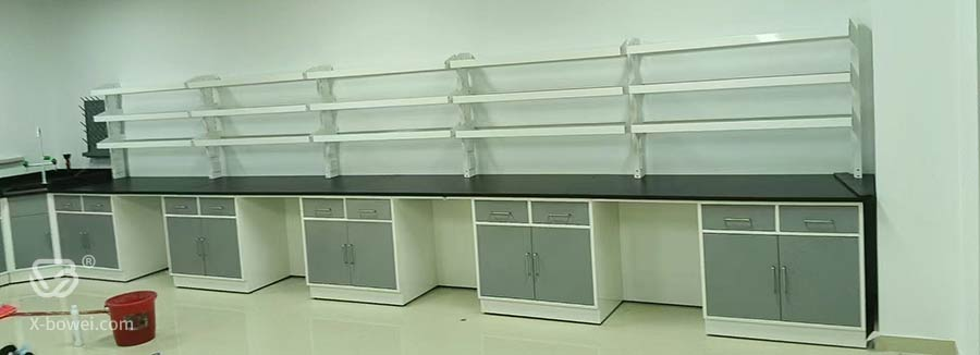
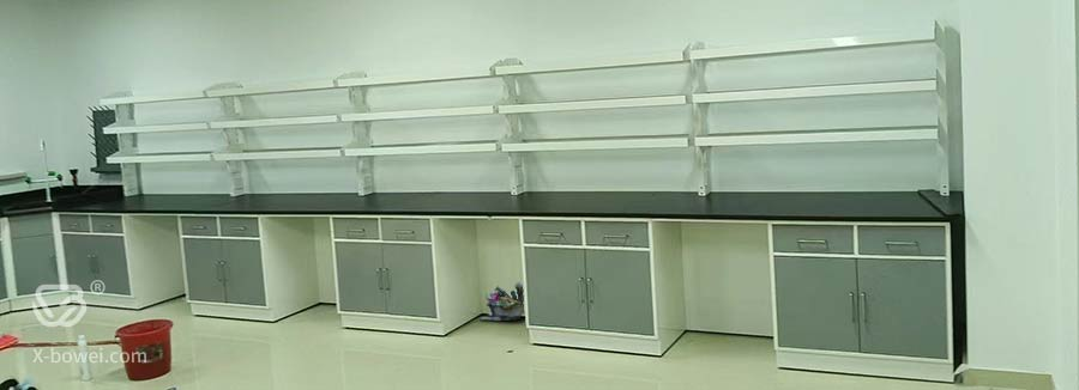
+ waste bin (504, 299)
